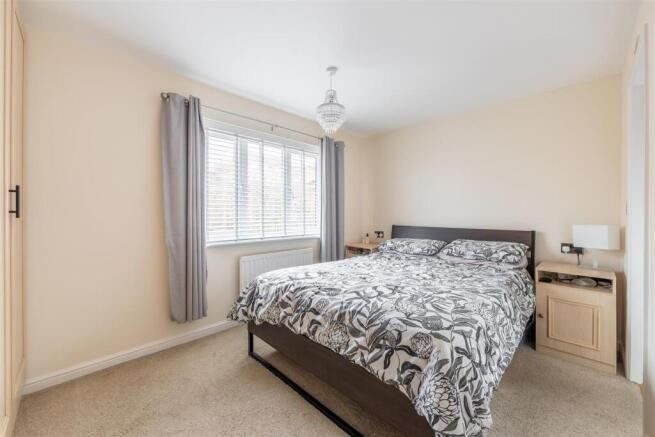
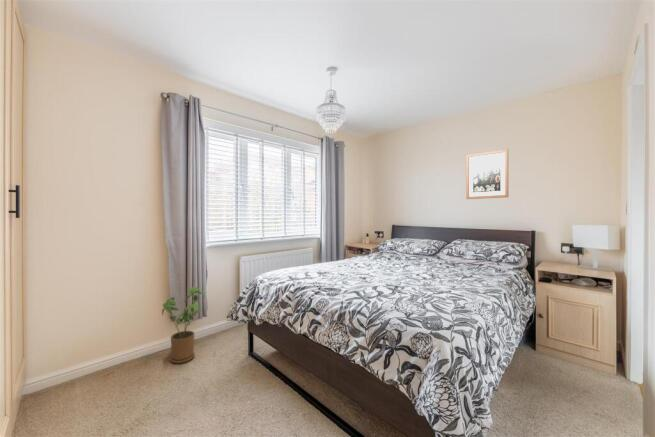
+ house plant (185, 323)
+ wall art (486, 175)
